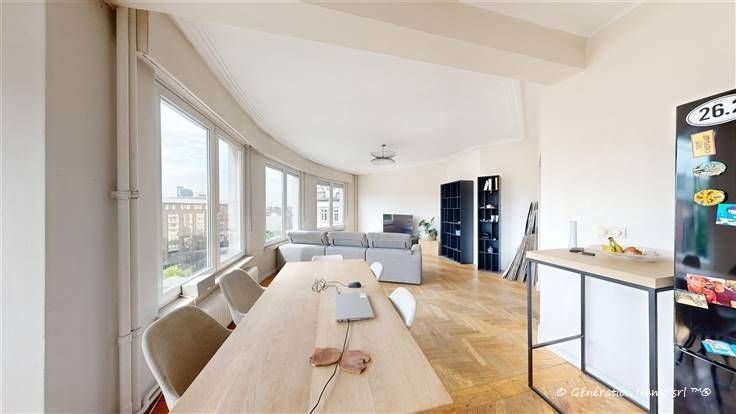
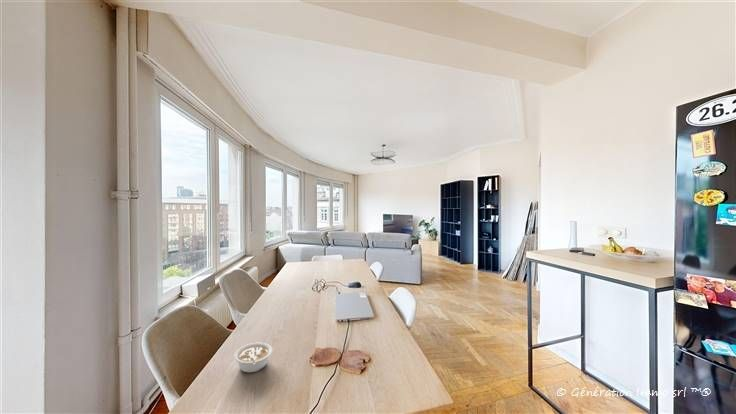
+ legume (254, 357)
